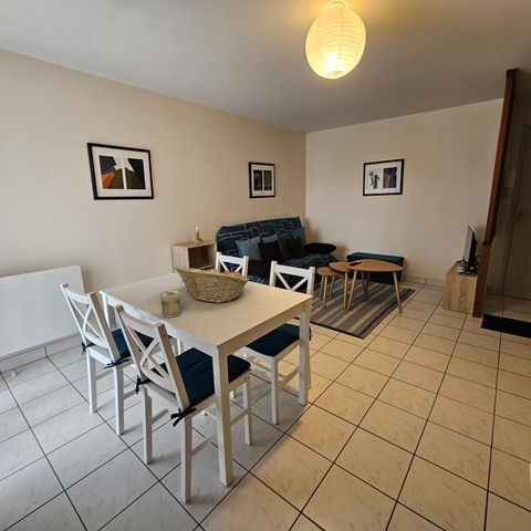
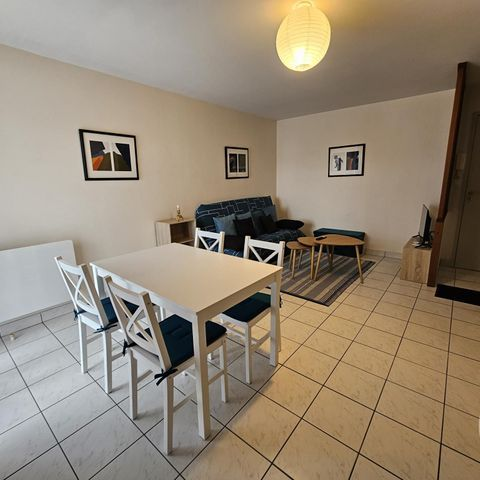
- jar (170, 303)
- fruit basket (211, 279)
